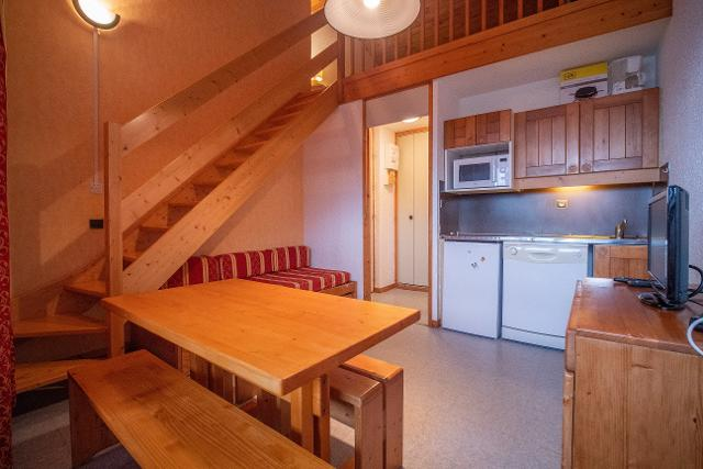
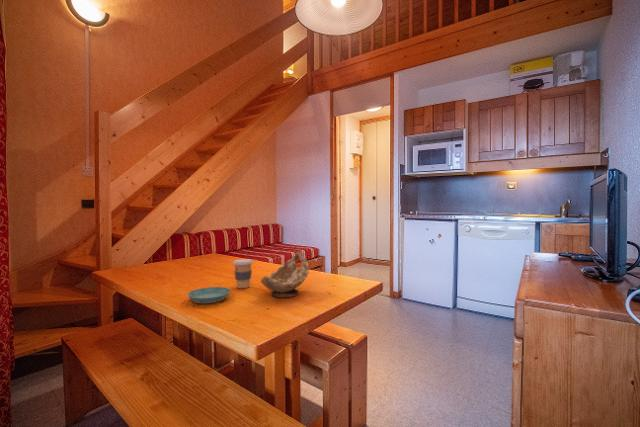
+ coffee cup (243, 273)
+ decorative bowl (285, 274)
+ saucer (209, 295)
